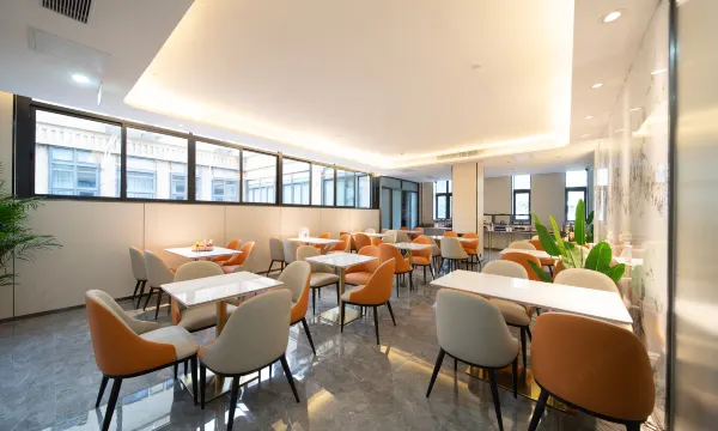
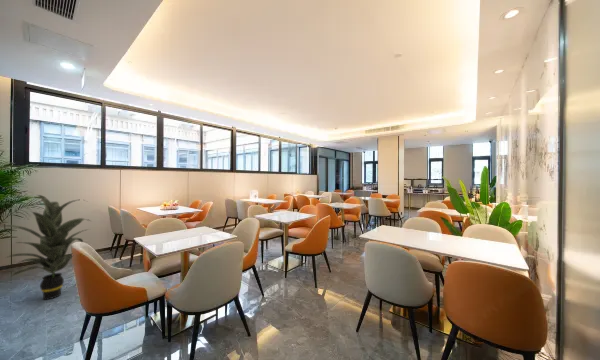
+ indoor plant (50, 245)
